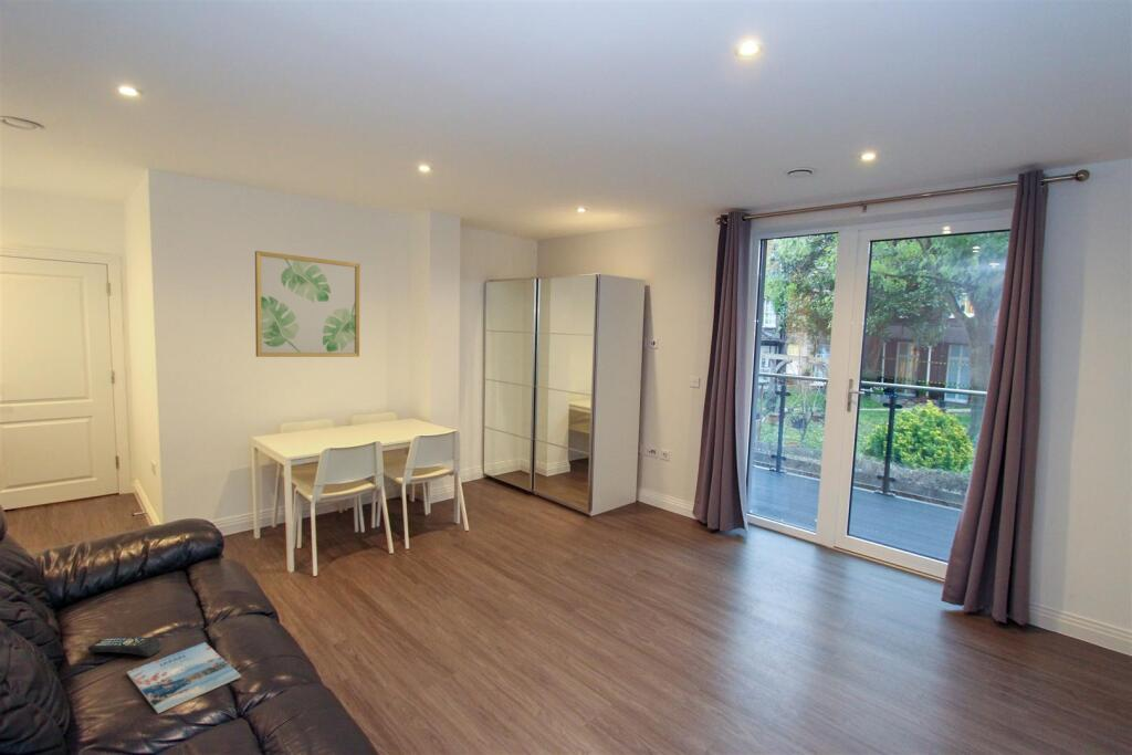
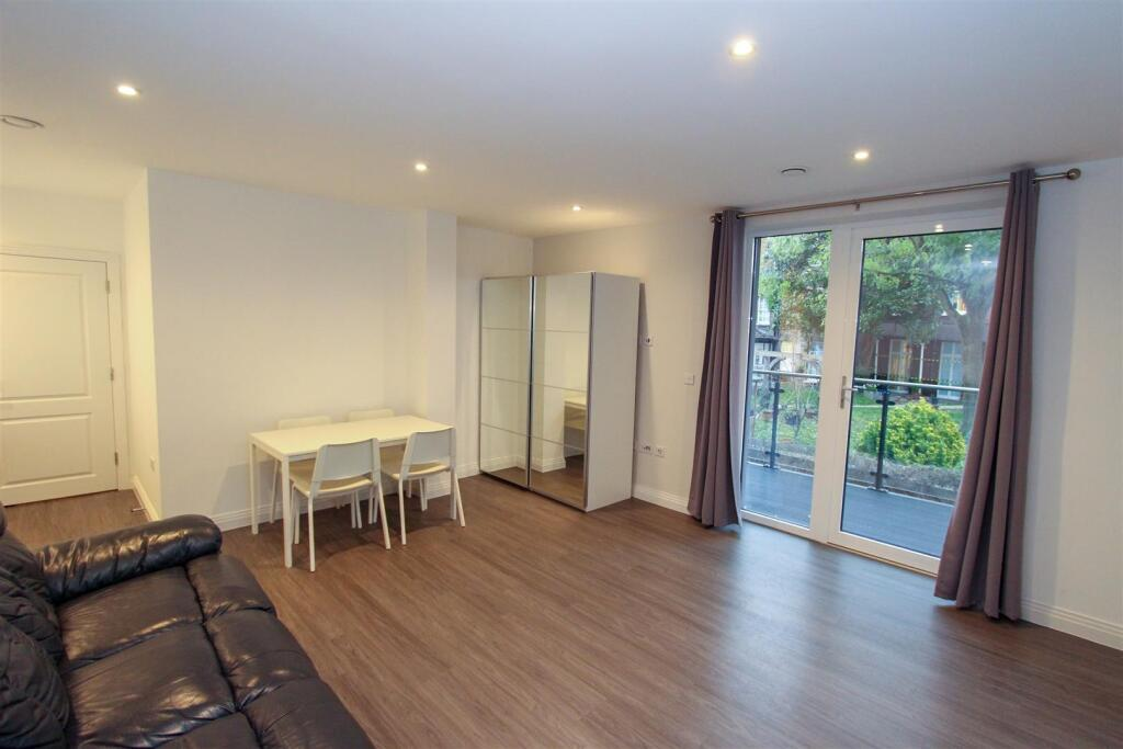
- magazine (184, 673)
- wall art (311, 307)
- remote control (125, 646)
